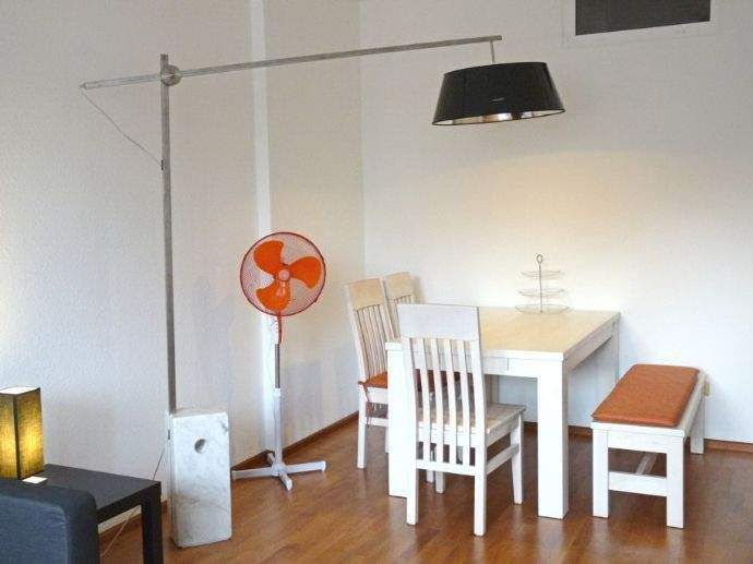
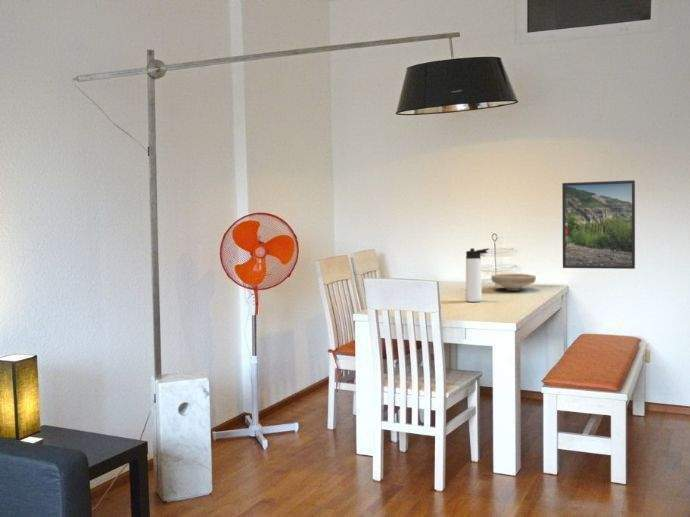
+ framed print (598, 225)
+ bowl (513, 282)
+ thermos bottle (477, 274)
